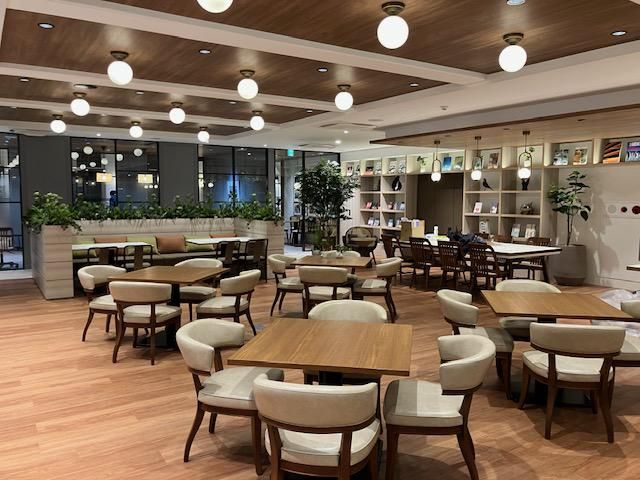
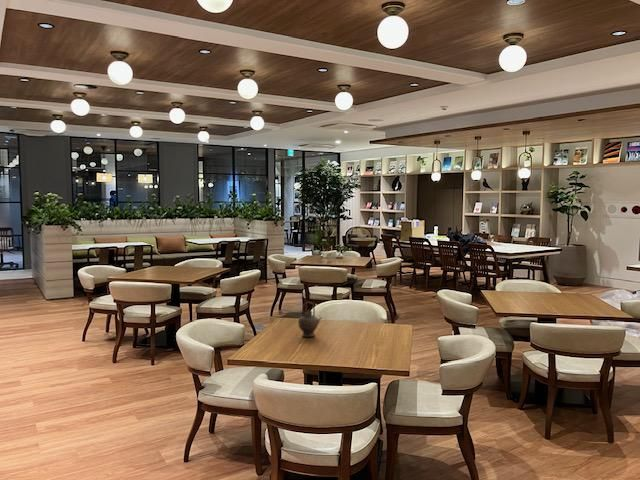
+ teapot (310, 319)
